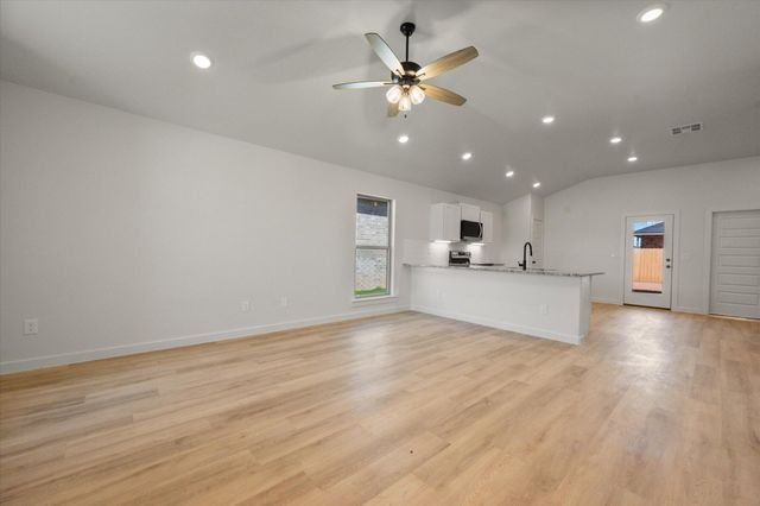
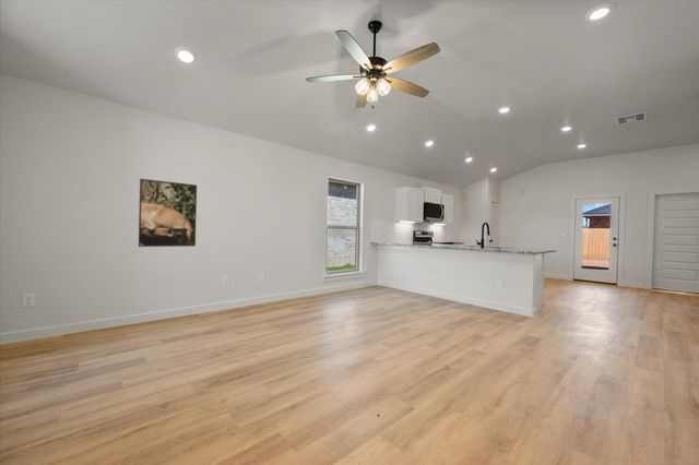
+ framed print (168, 214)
